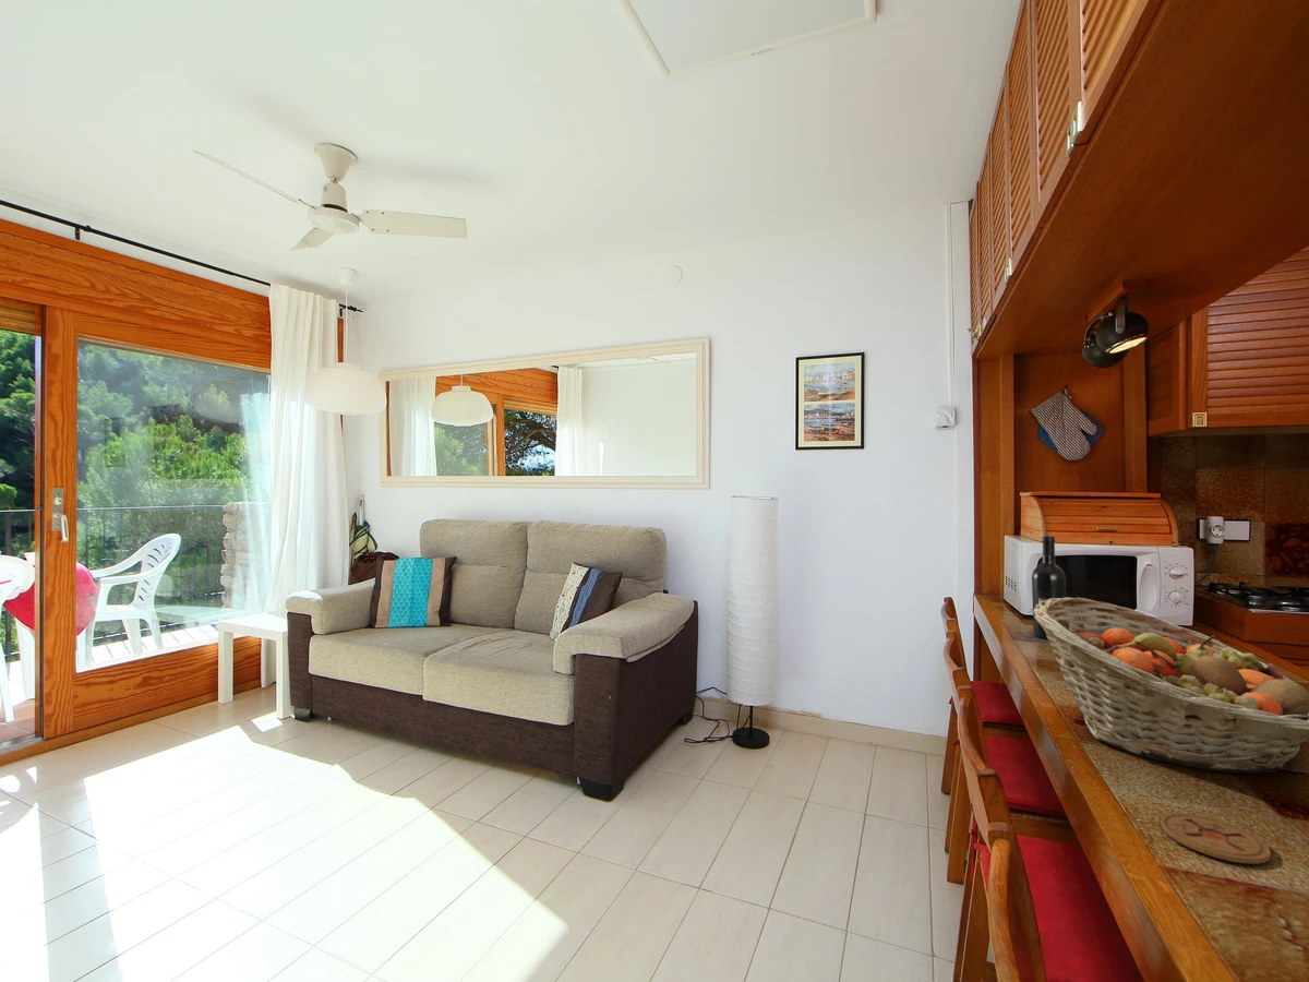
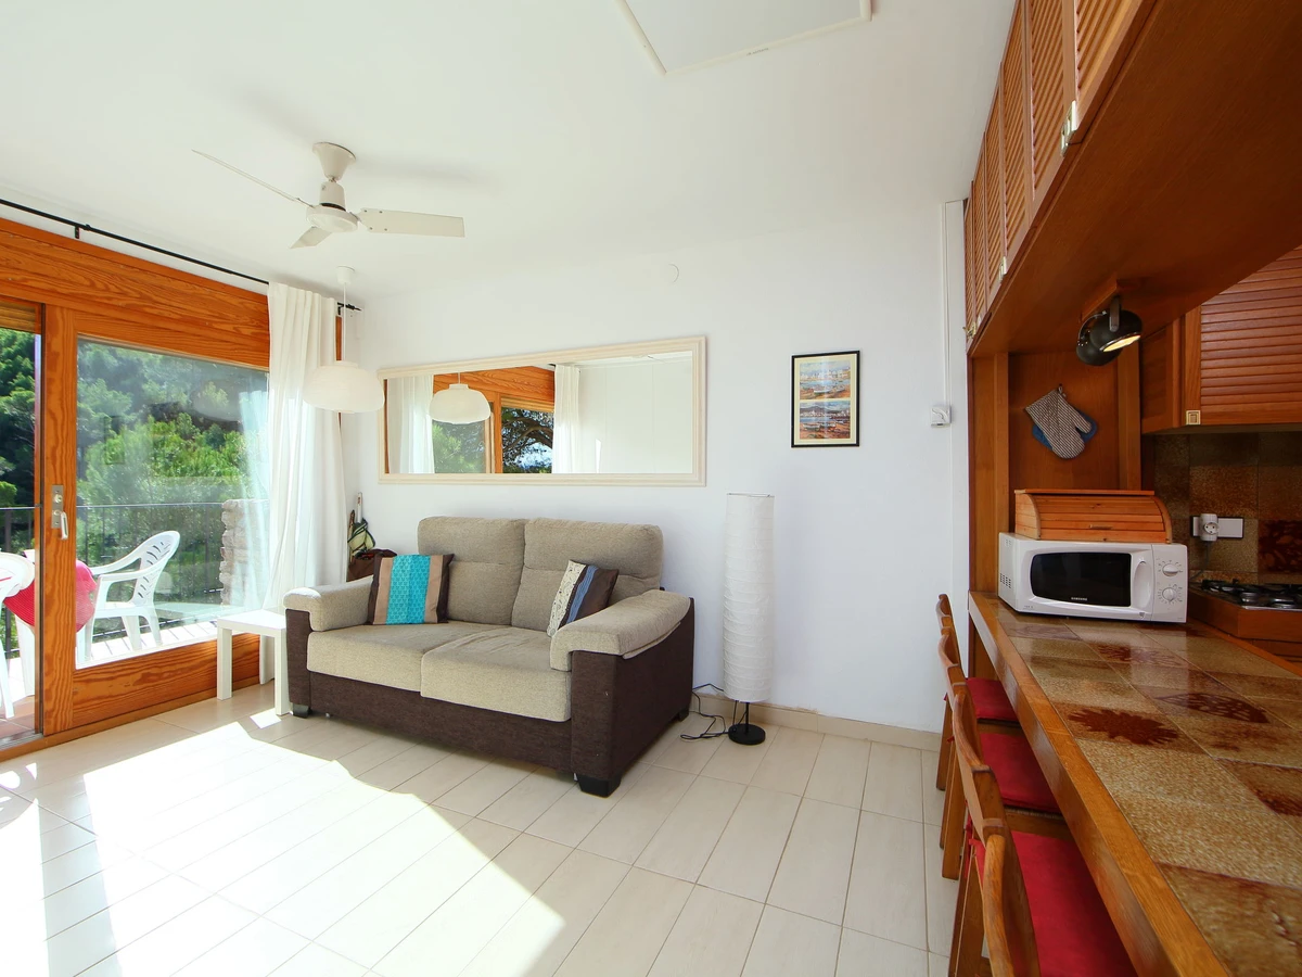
- fruit basket (1164, 672)
- coaster (1213, 837)
- wine bottle (1048, 586)
